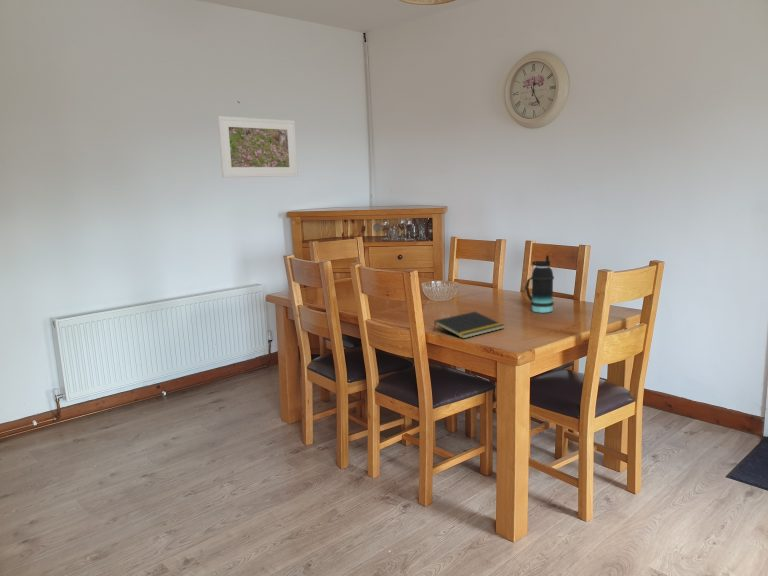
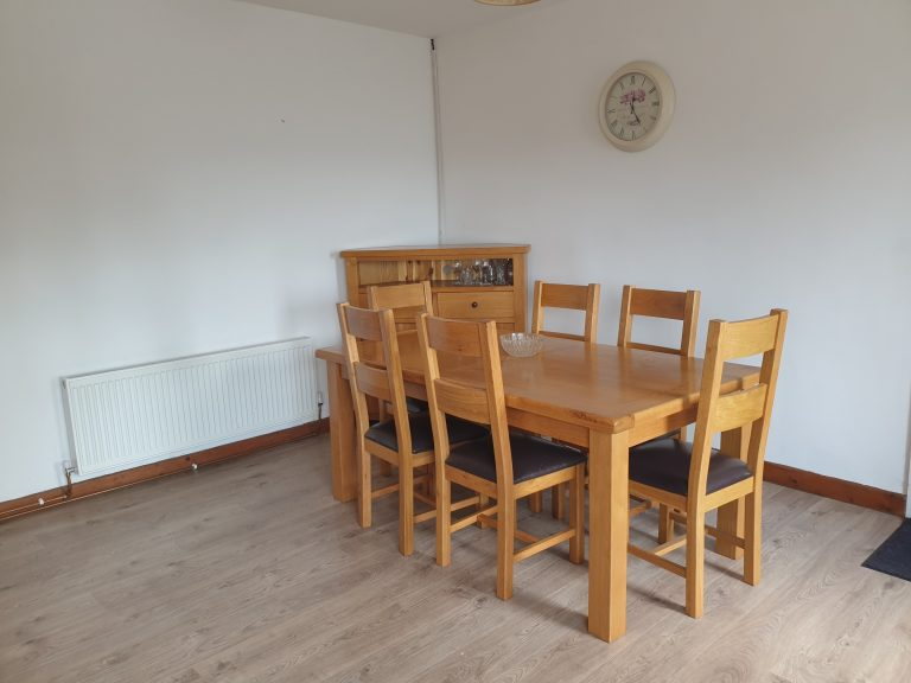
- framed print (259, 147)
- bottle (538, 282)
- notepad (469, 324)
